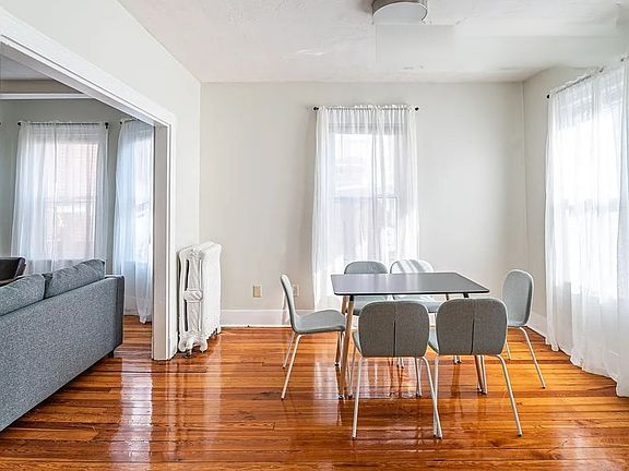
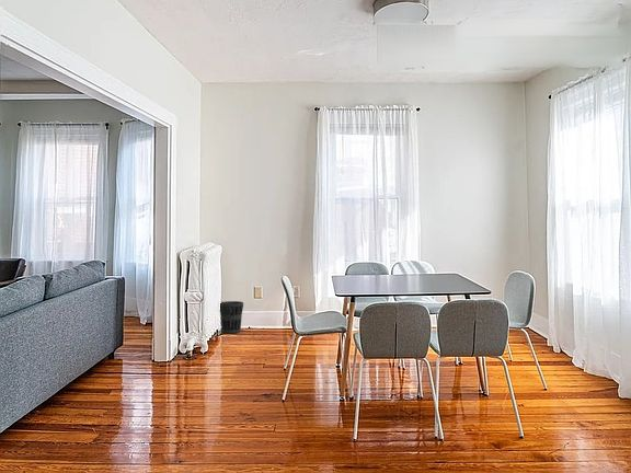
+ wastebasket (231, 316)
